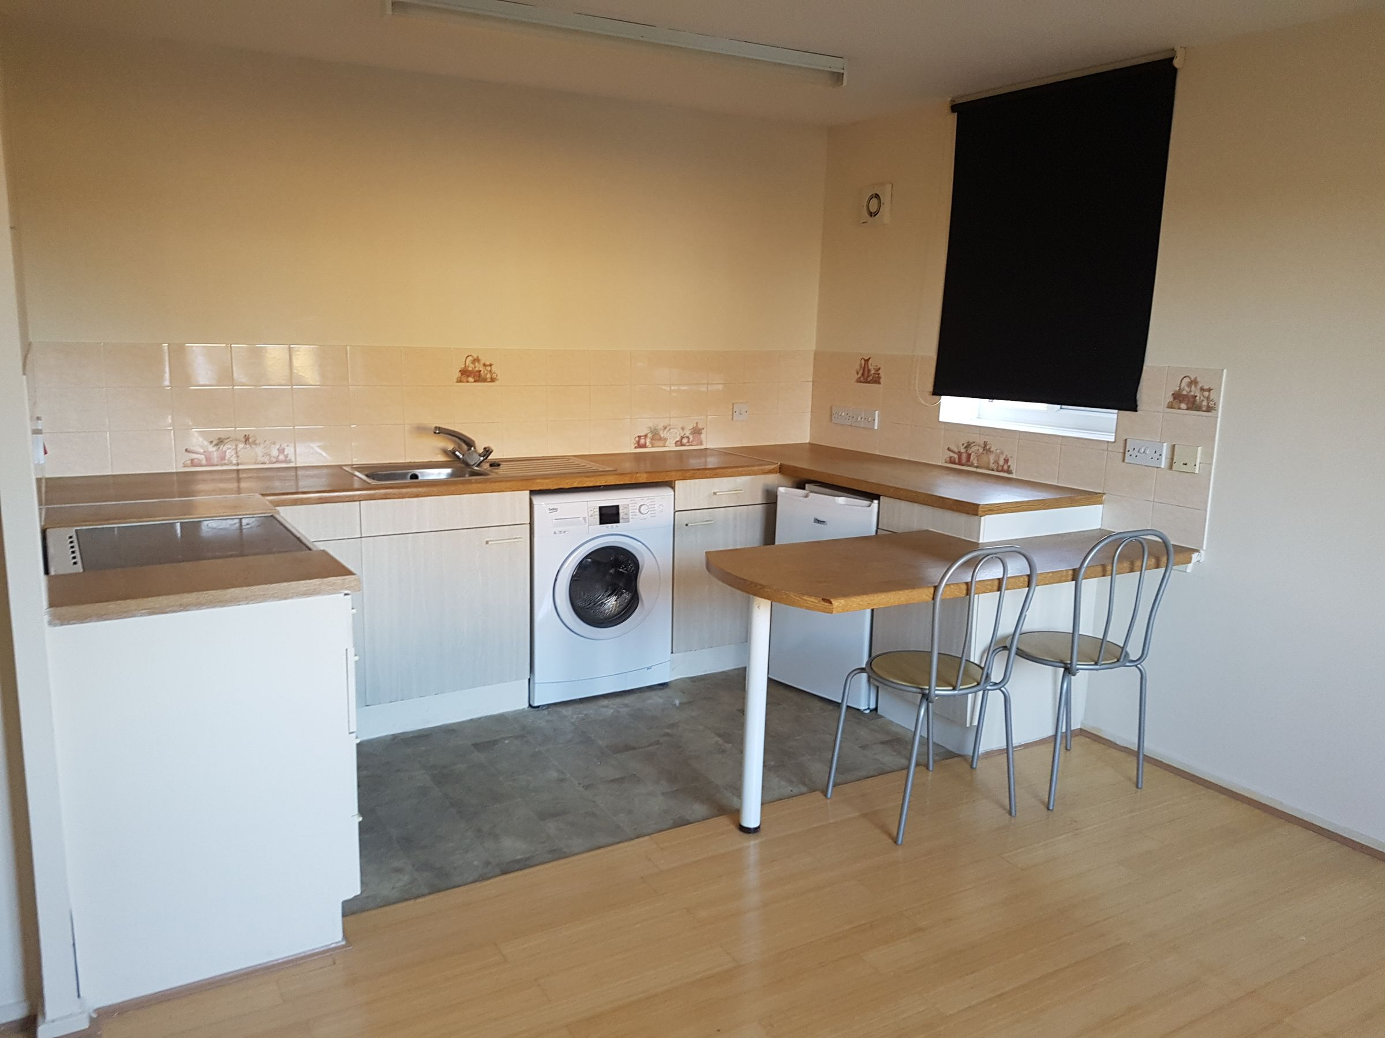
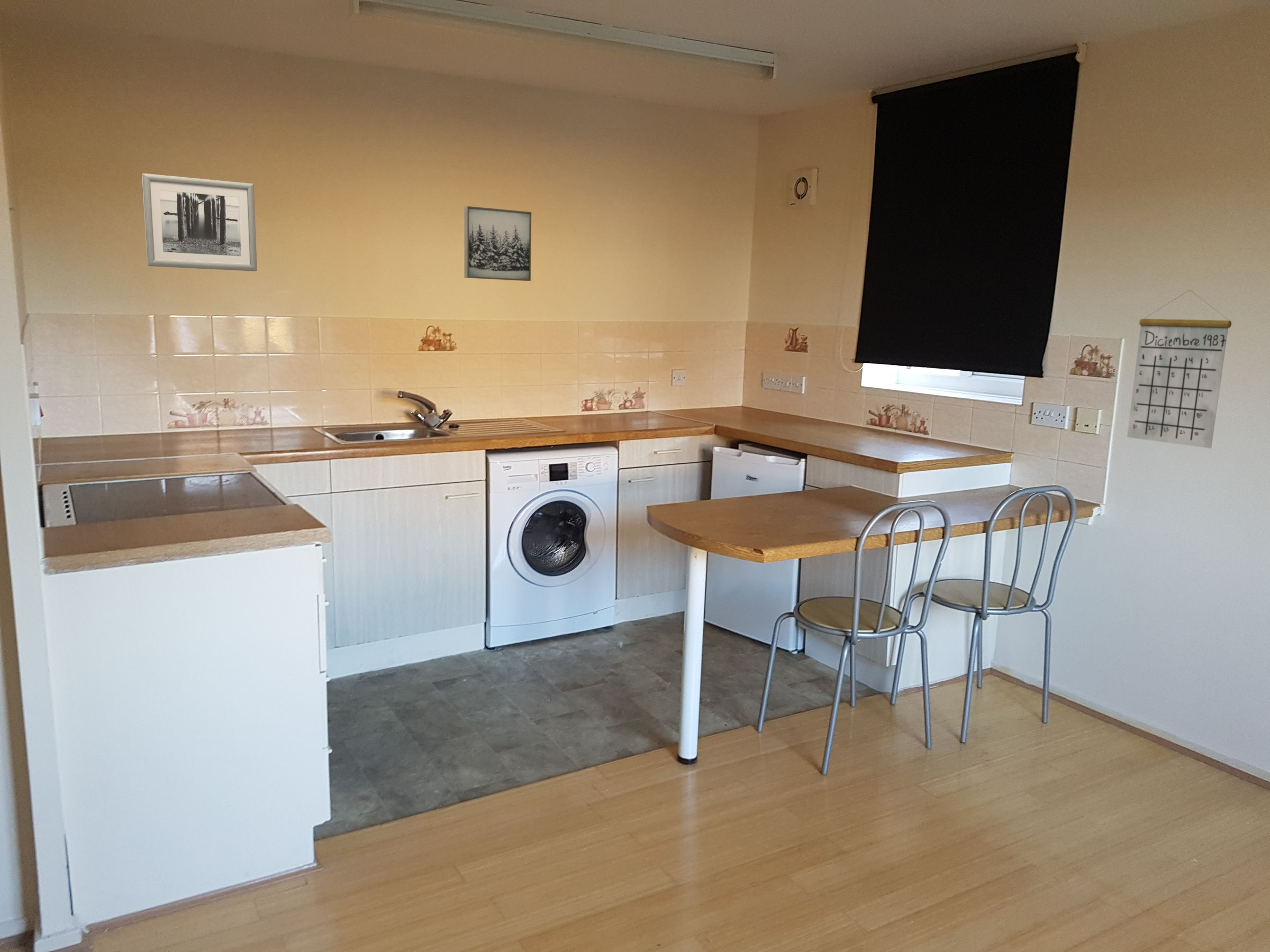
+ wall art (201, 224)
+ calendar (1178, 367)
+ wall art (498, 244)
